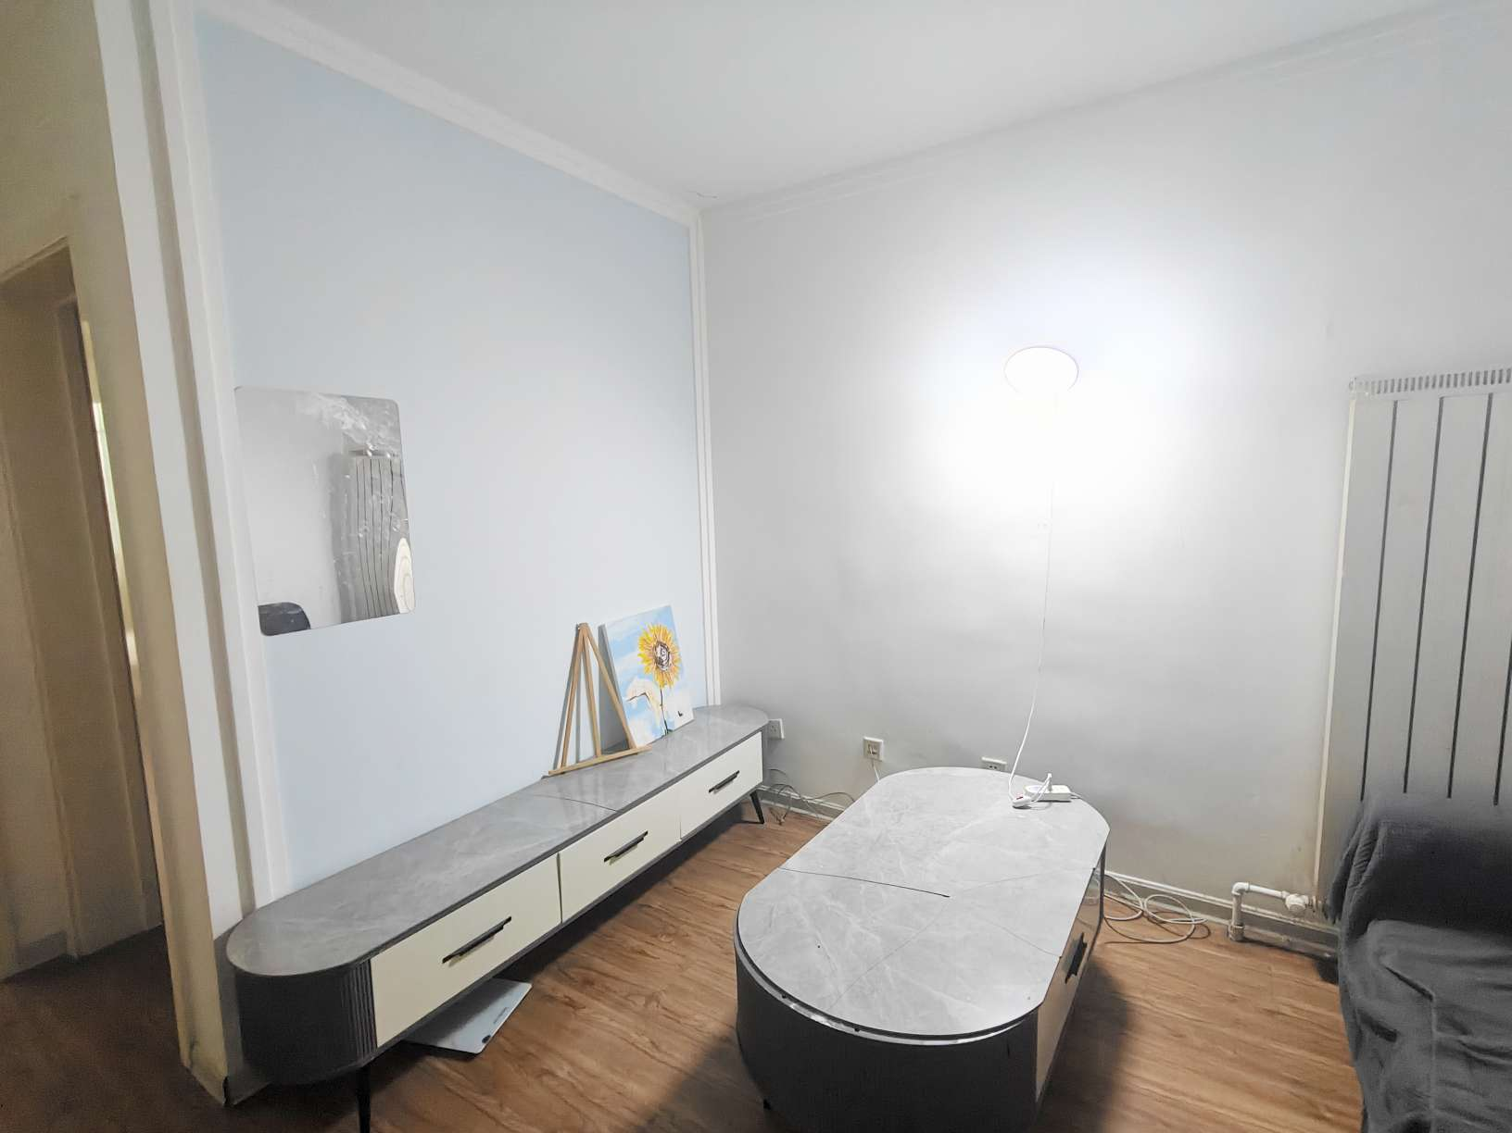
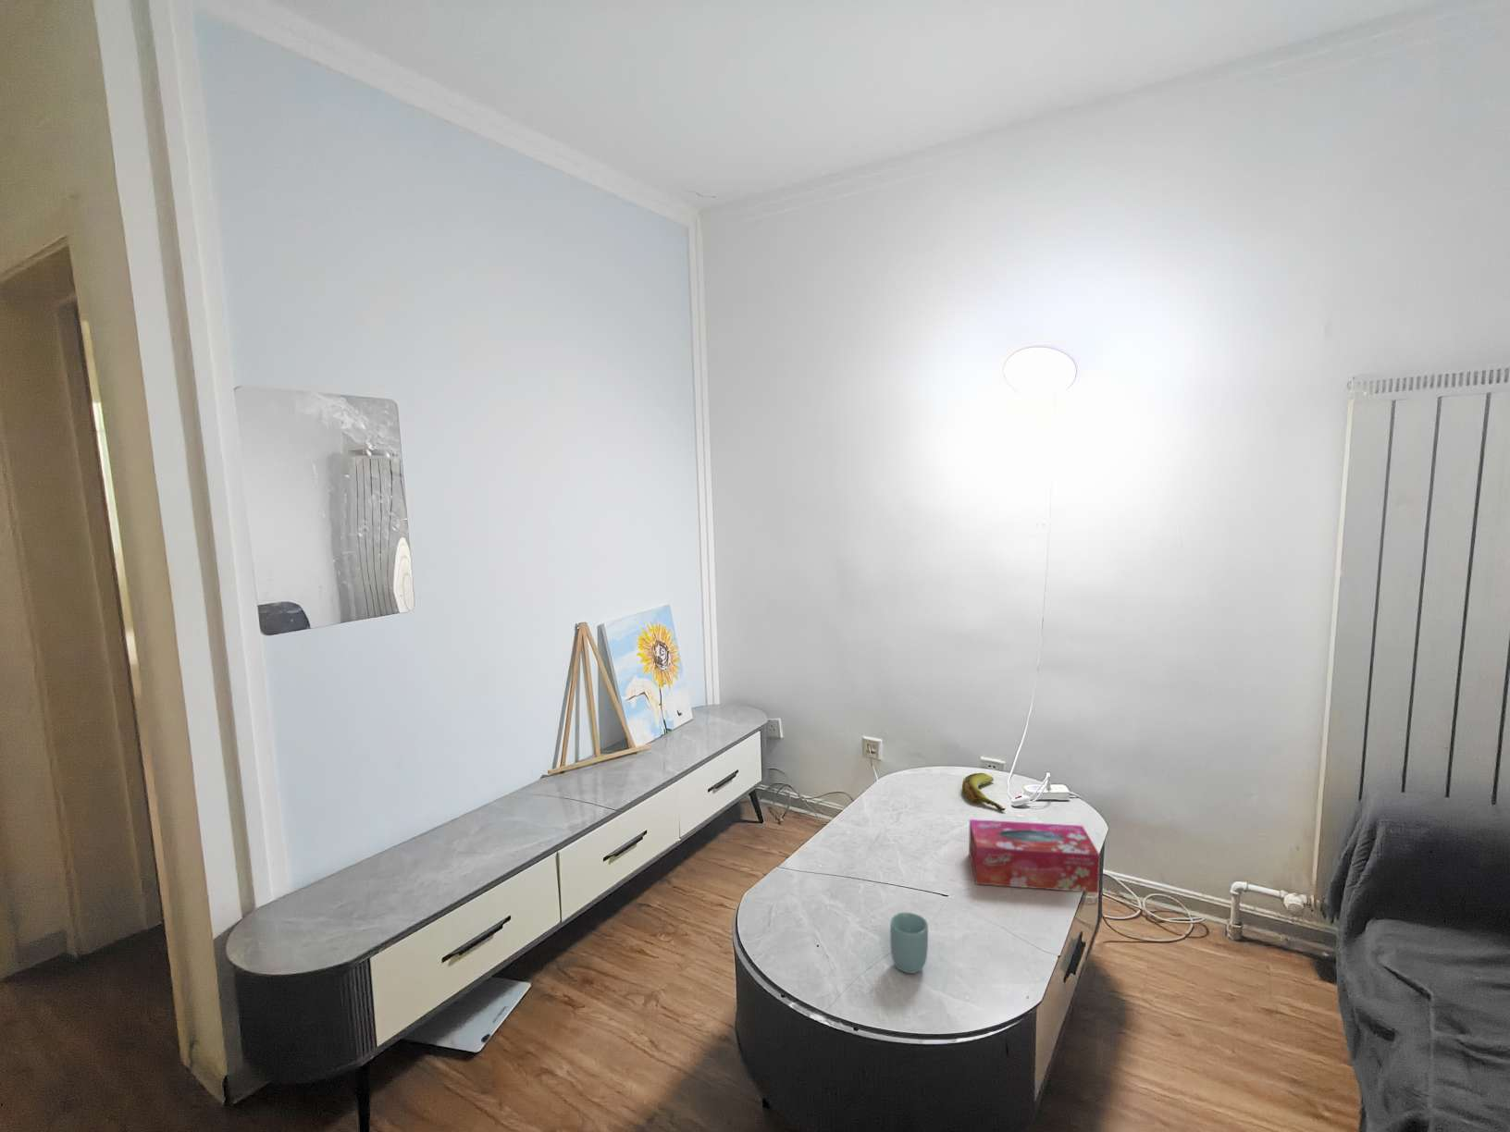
+ banana (987, 782)
+ tissue box (1030, 854)
+ cup (908, 944)
